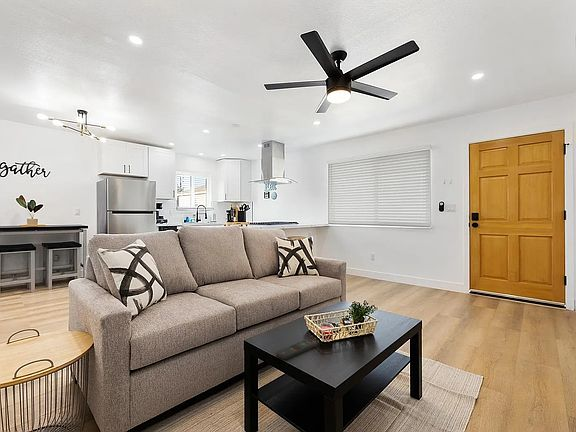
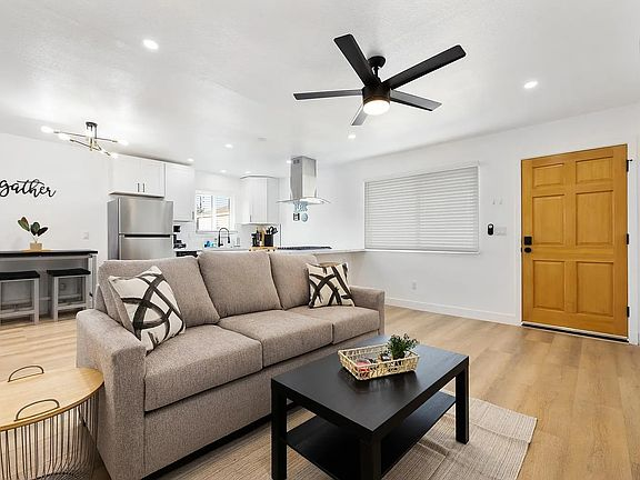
- remote control (297, 348)
